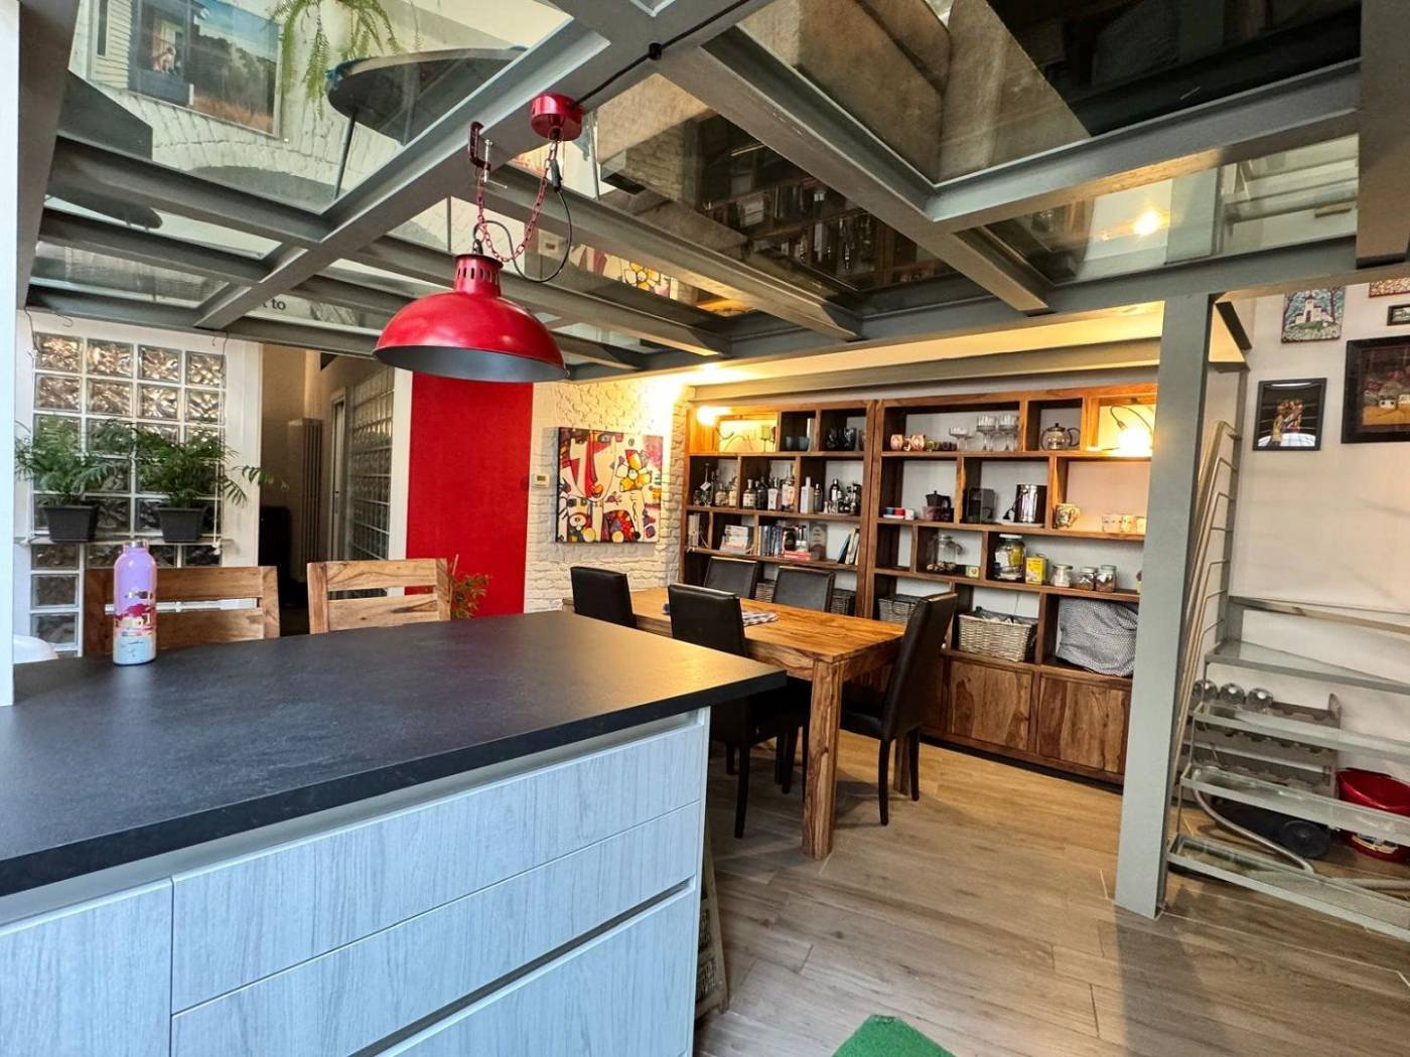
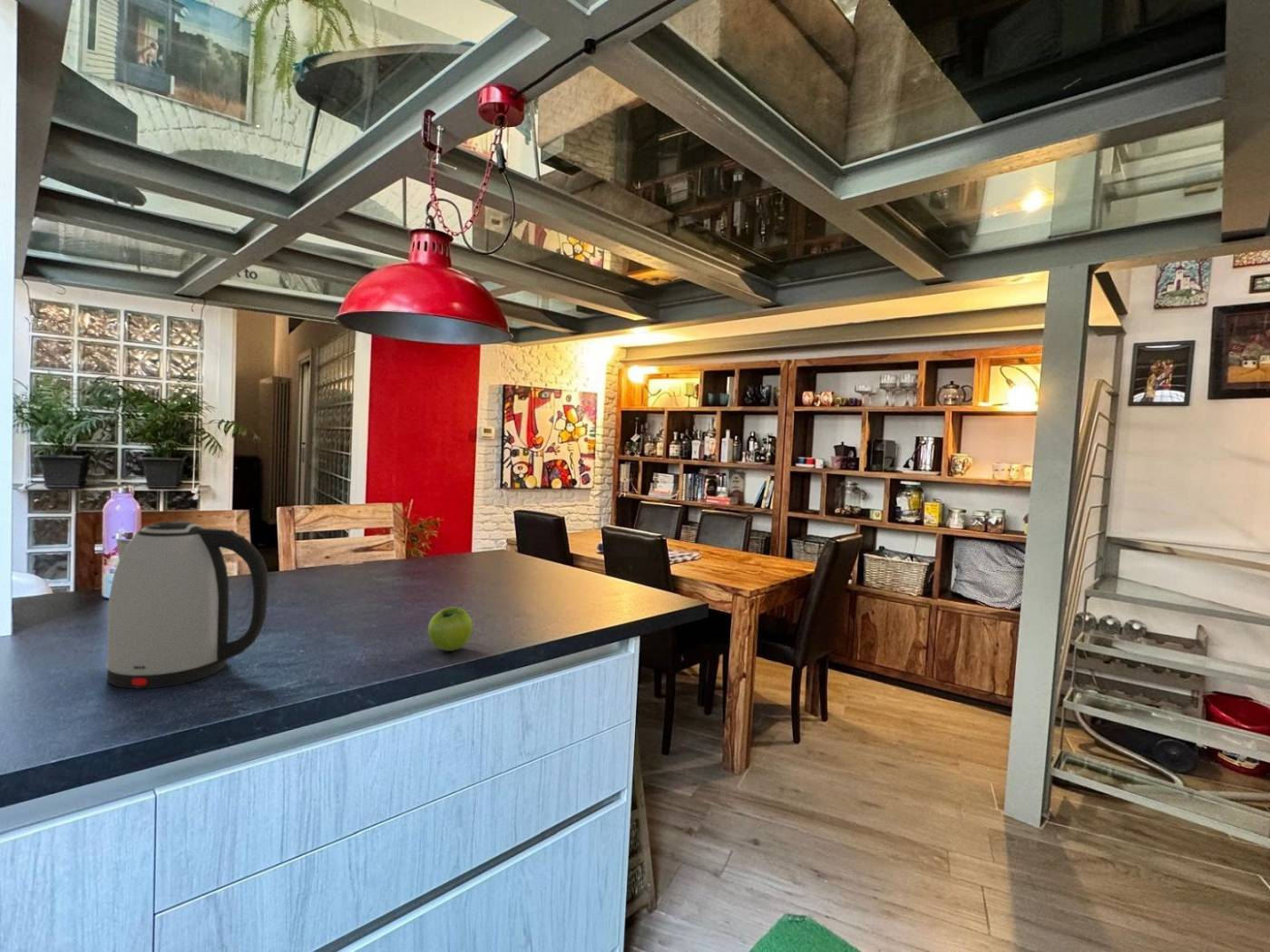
+ kettle (191, 596)
+ fruit (450, 628)
